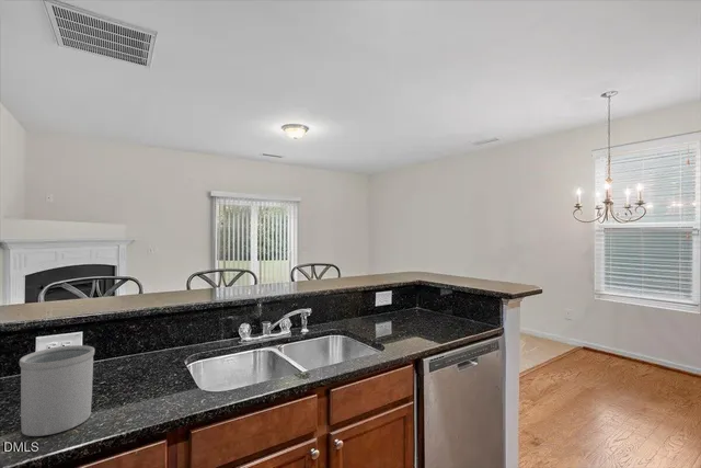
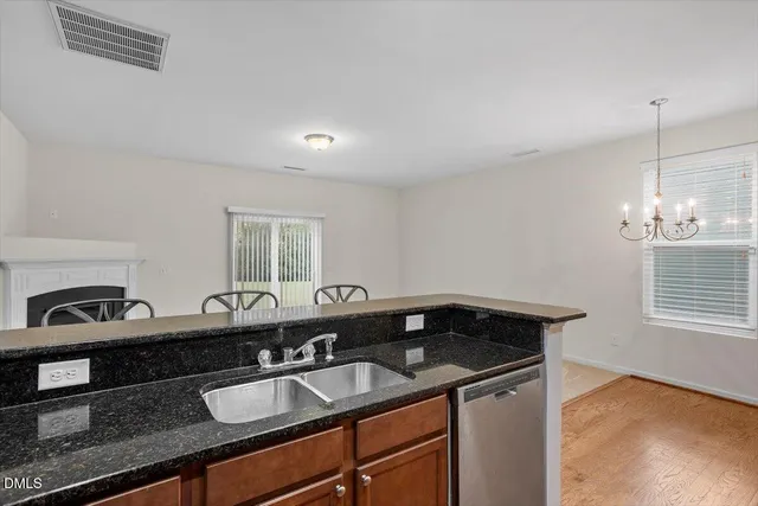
- utensil holder (58, 387)
